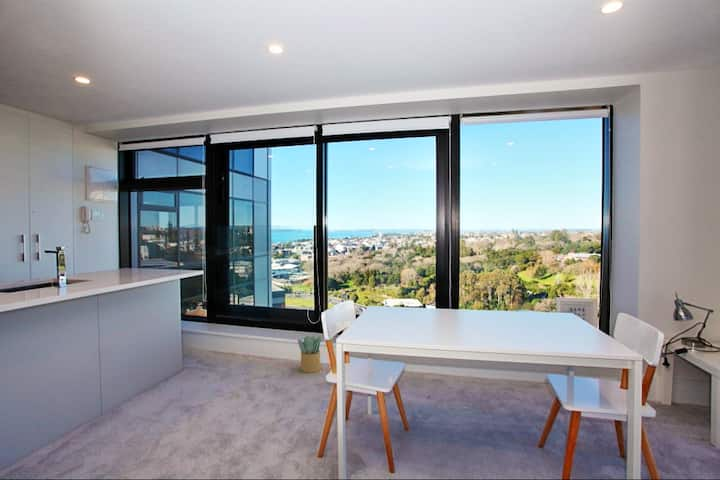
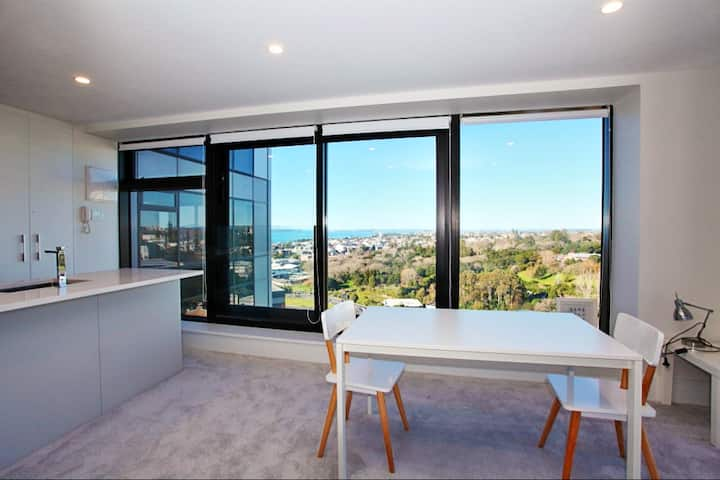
- potted plant (309, 352)
